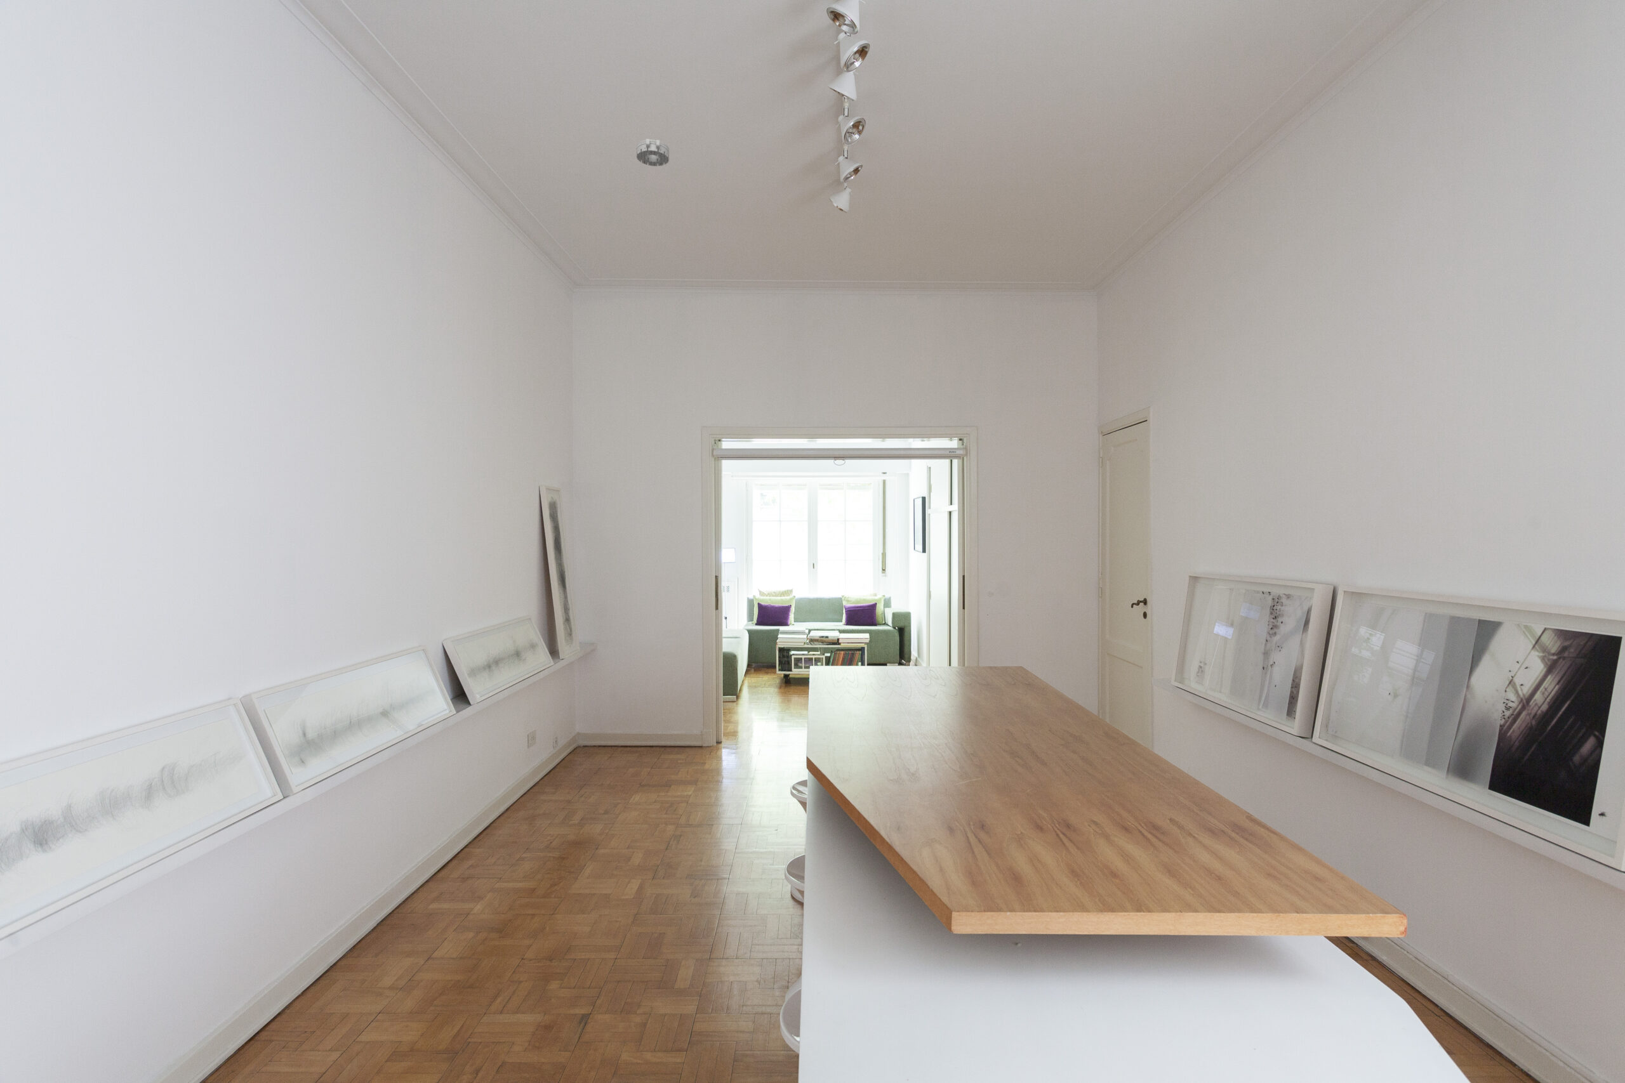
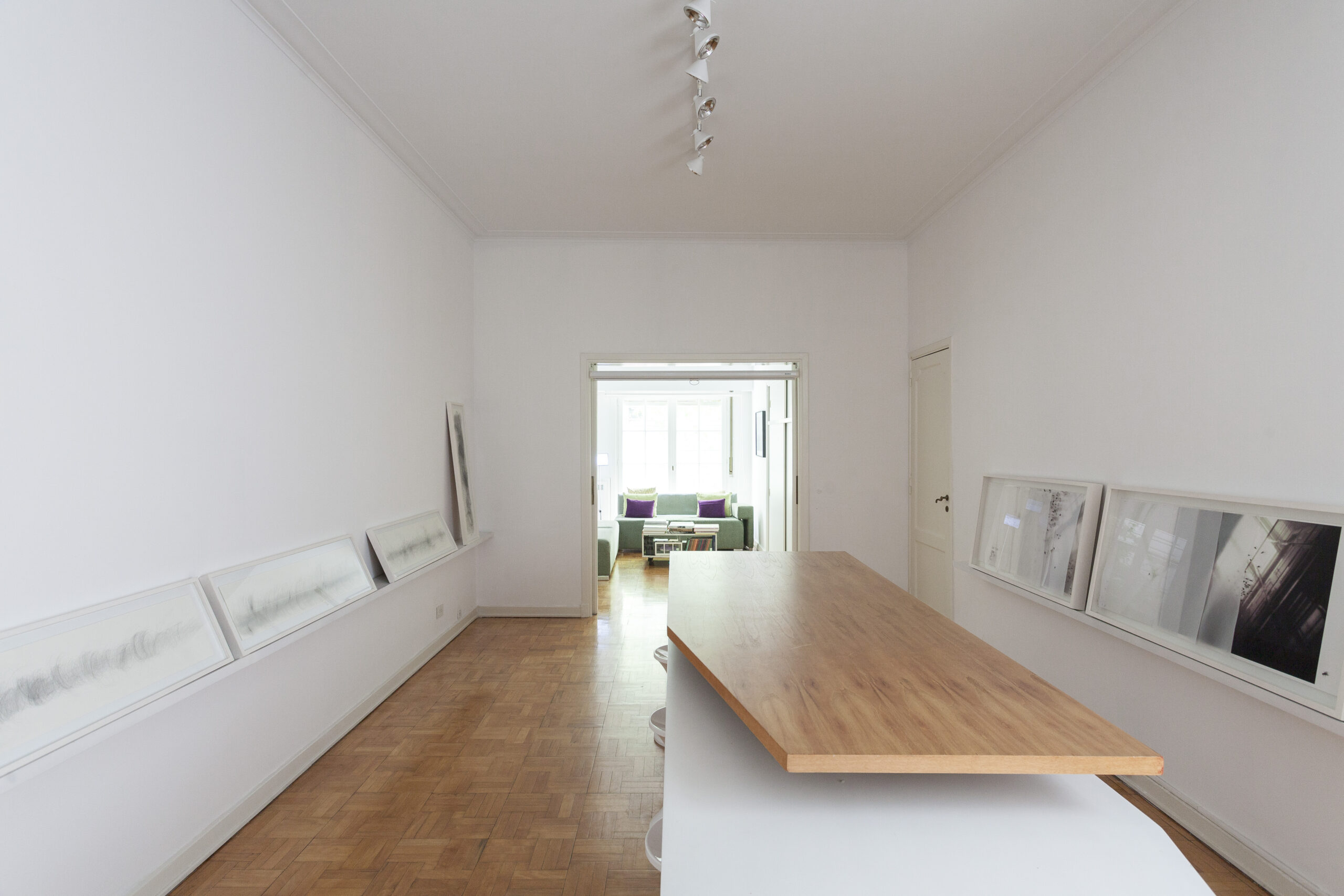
- smoke detector (653, 151)
